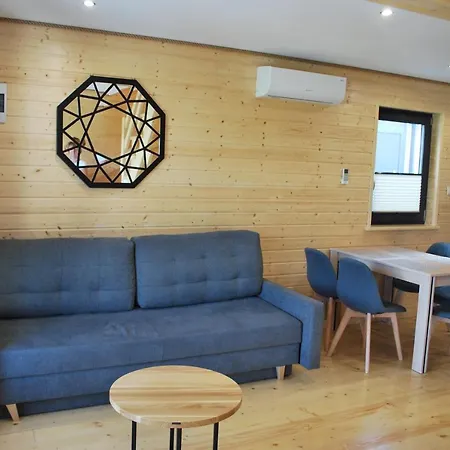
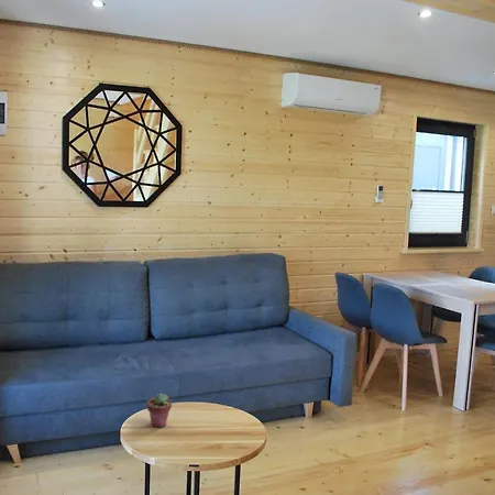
+ potted succulent (158, 408)
